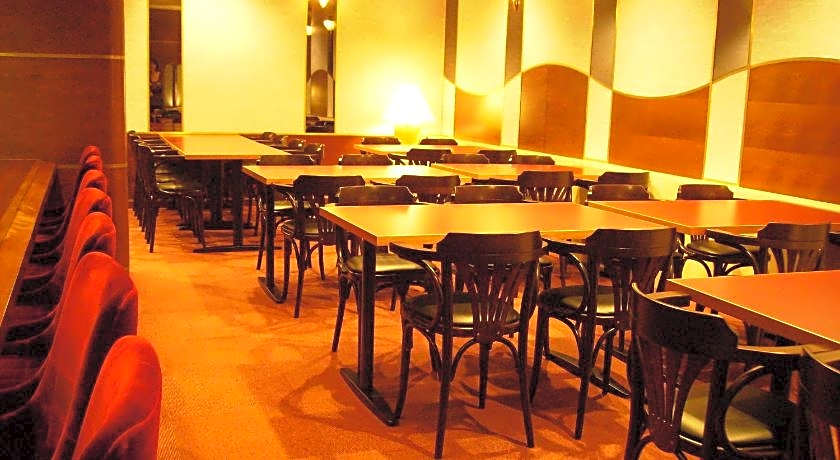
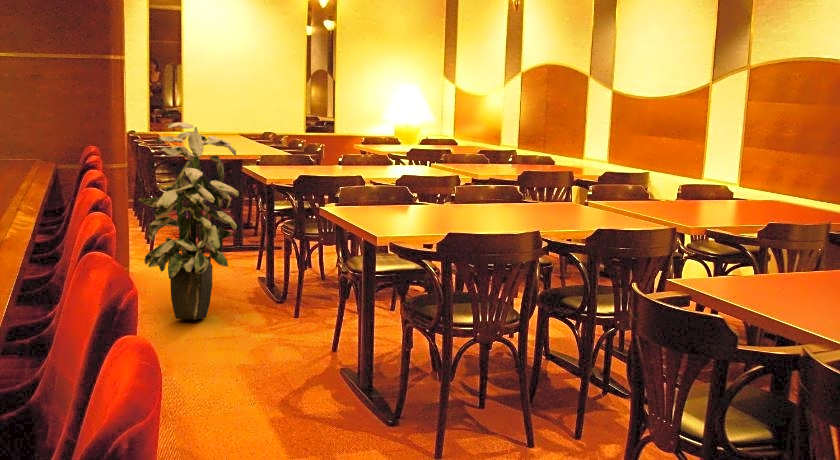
+ indoor plant (188, 221)
